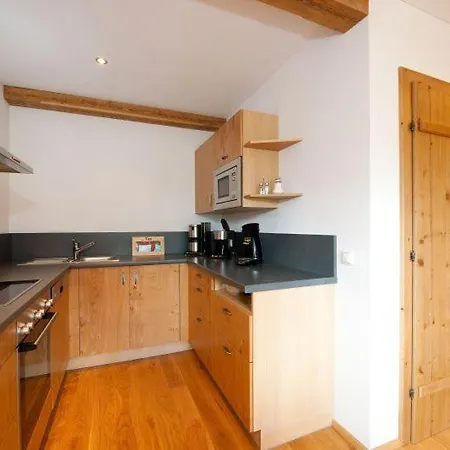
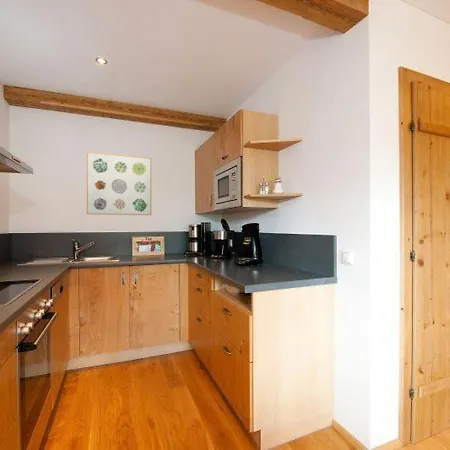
+ wall art (120, 185)
